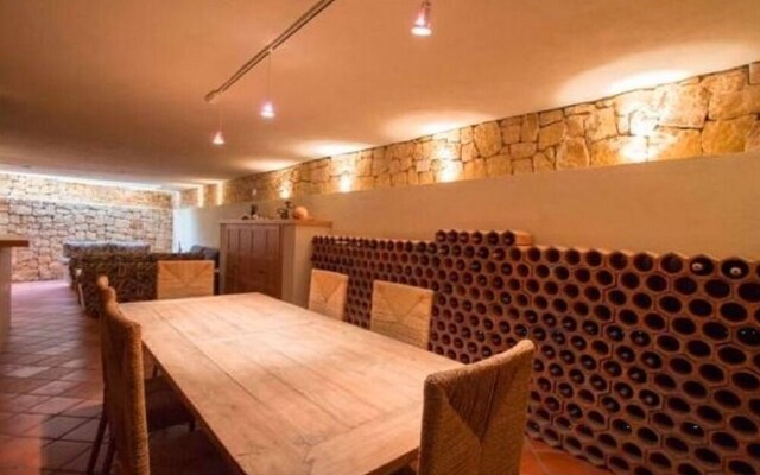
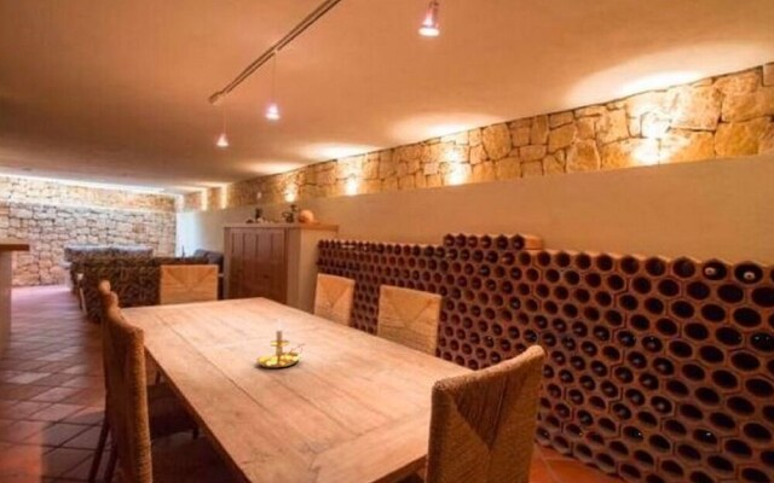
+ candle holder (282, 341)
